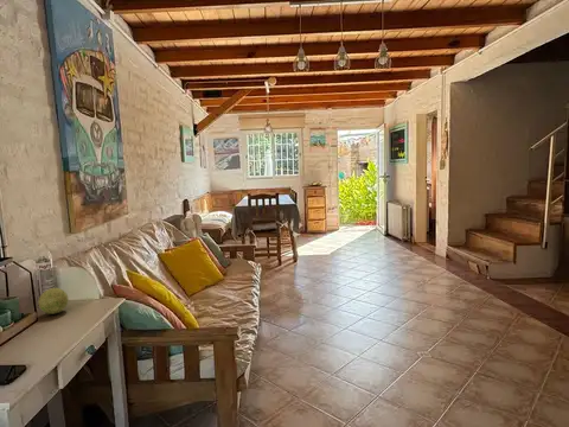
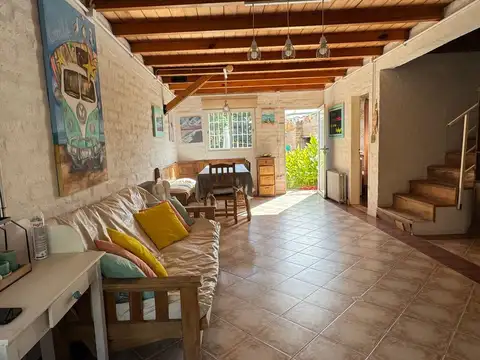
- decorative ball (53, 300)
